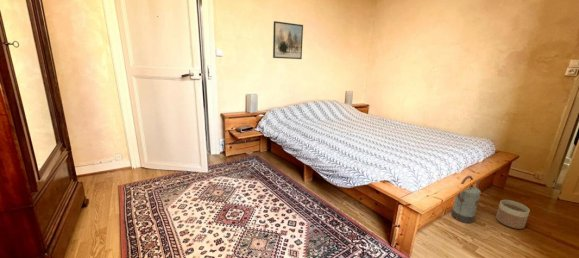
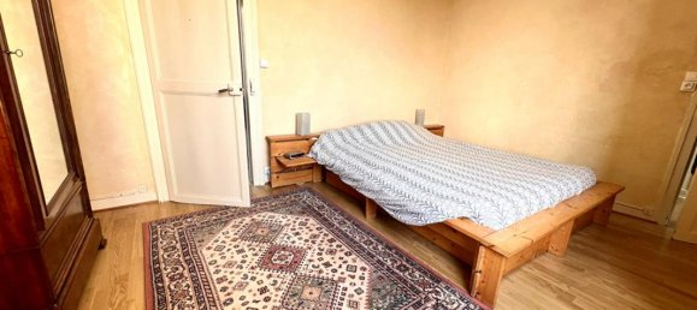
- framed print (288, 41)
- planter (512, 214)
- watering can (467, 196)
